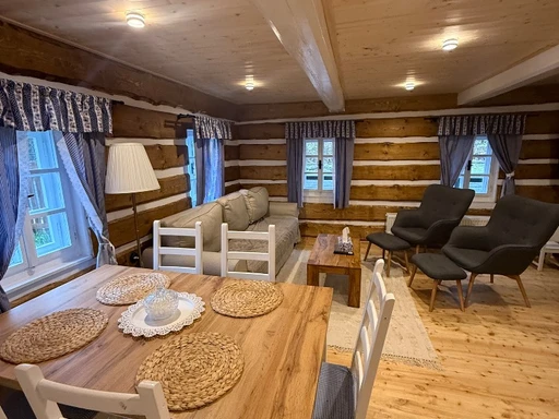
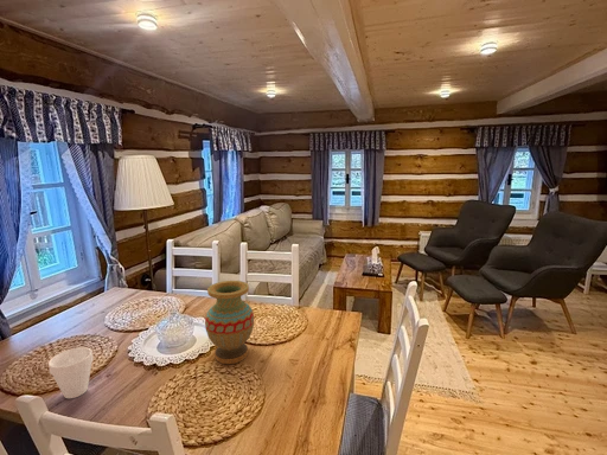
+ cup (74, 373)
+ vase (230, 321)
